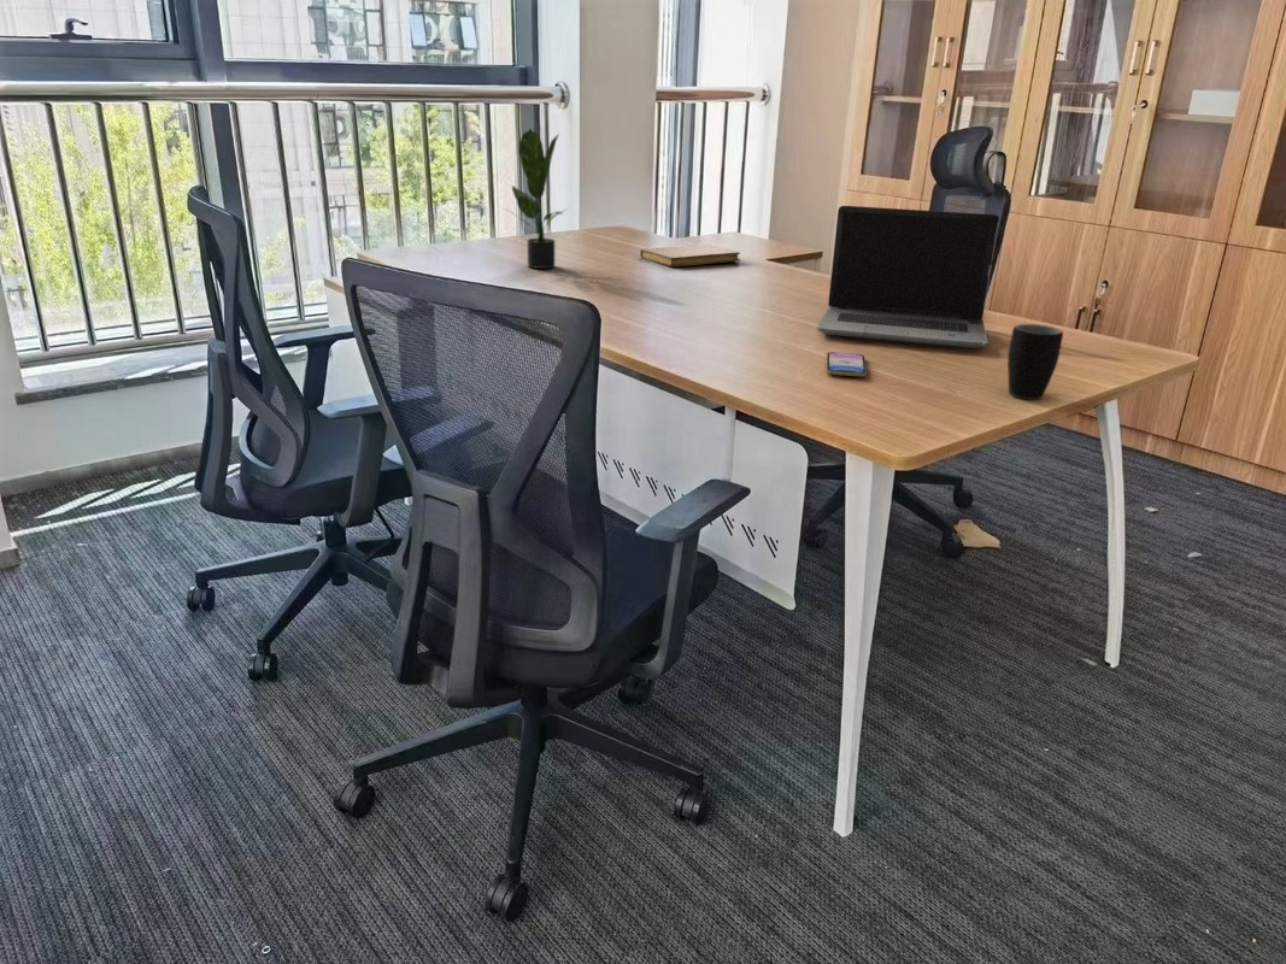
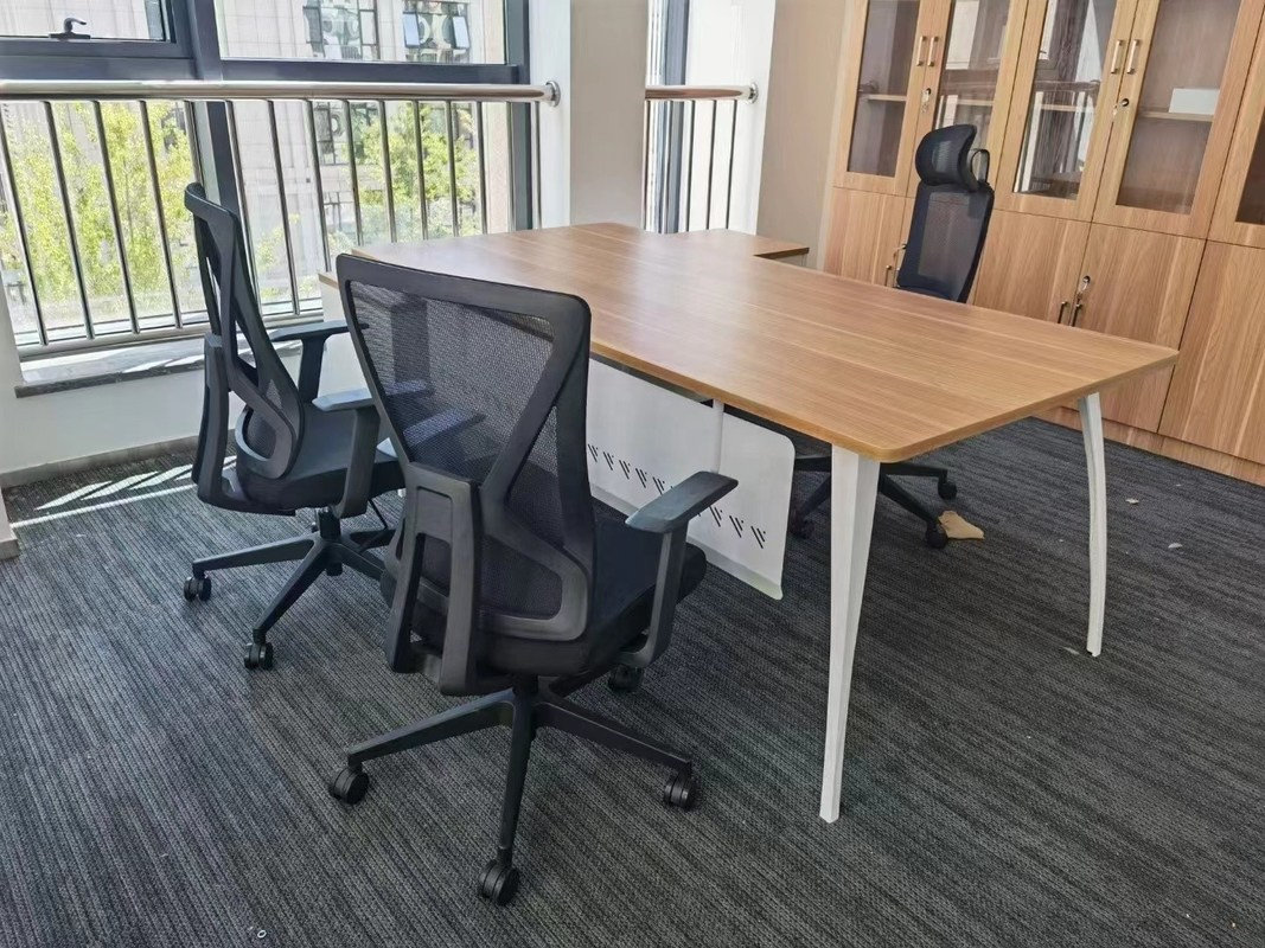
- smartphone (845, 364)
- laptop computer (909, 275)
- mug (1029, 359)
- notebook (689, 254)
- potted plant (533, 199)
